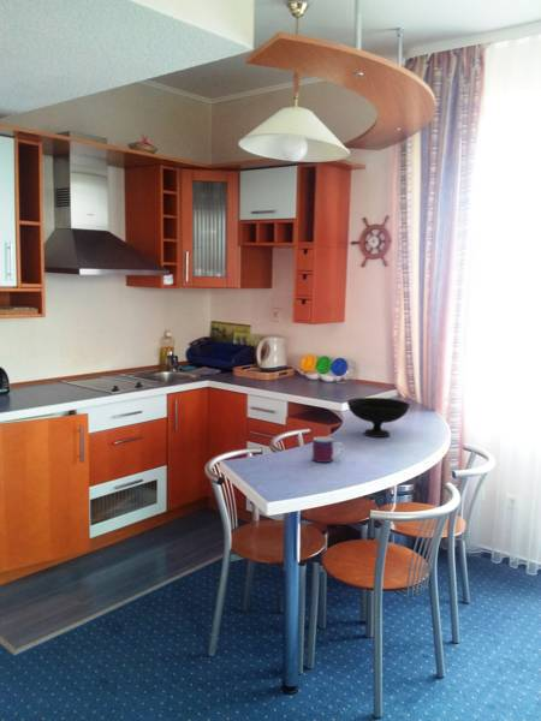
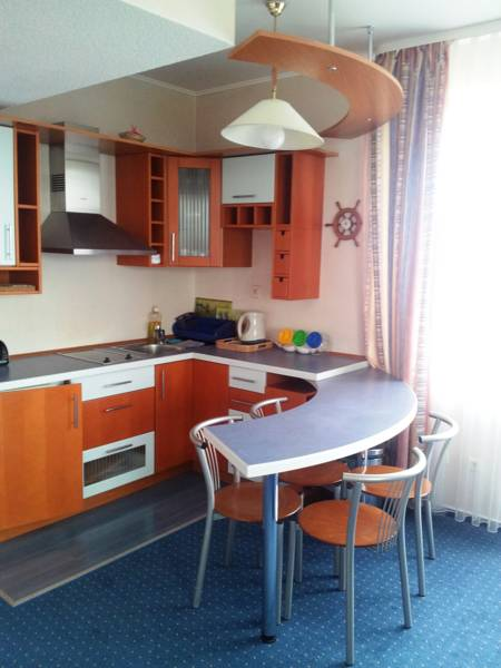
- mug (327, 449)
- bowl (377, 418)
